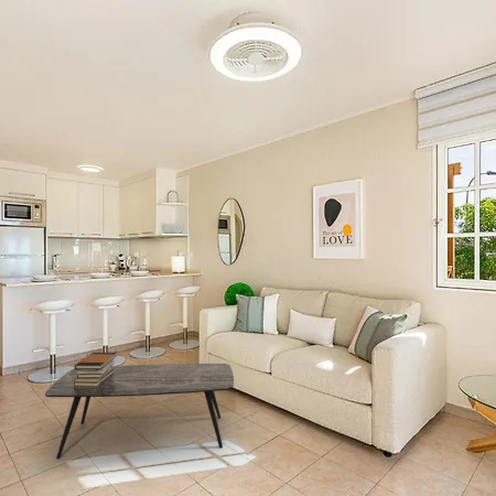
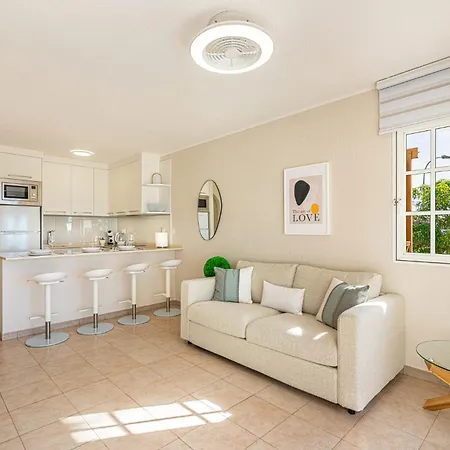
- book stack (96, 368)
- coffee table (147, 395)
